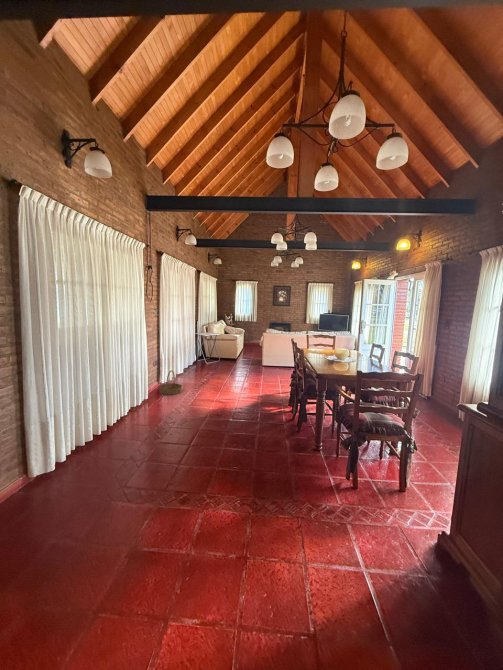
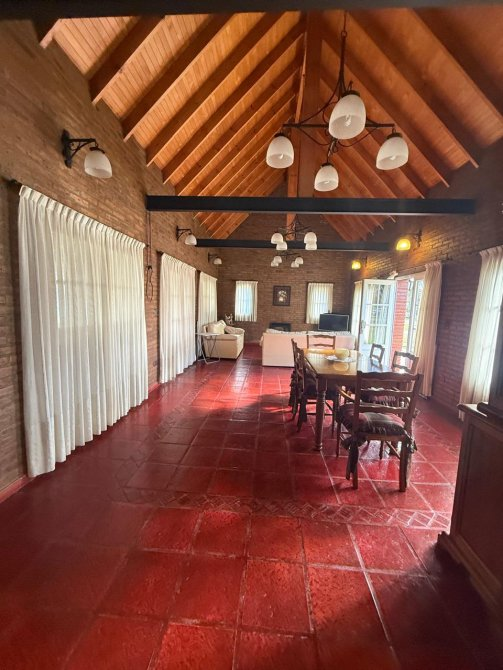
- basket (170, 383)
